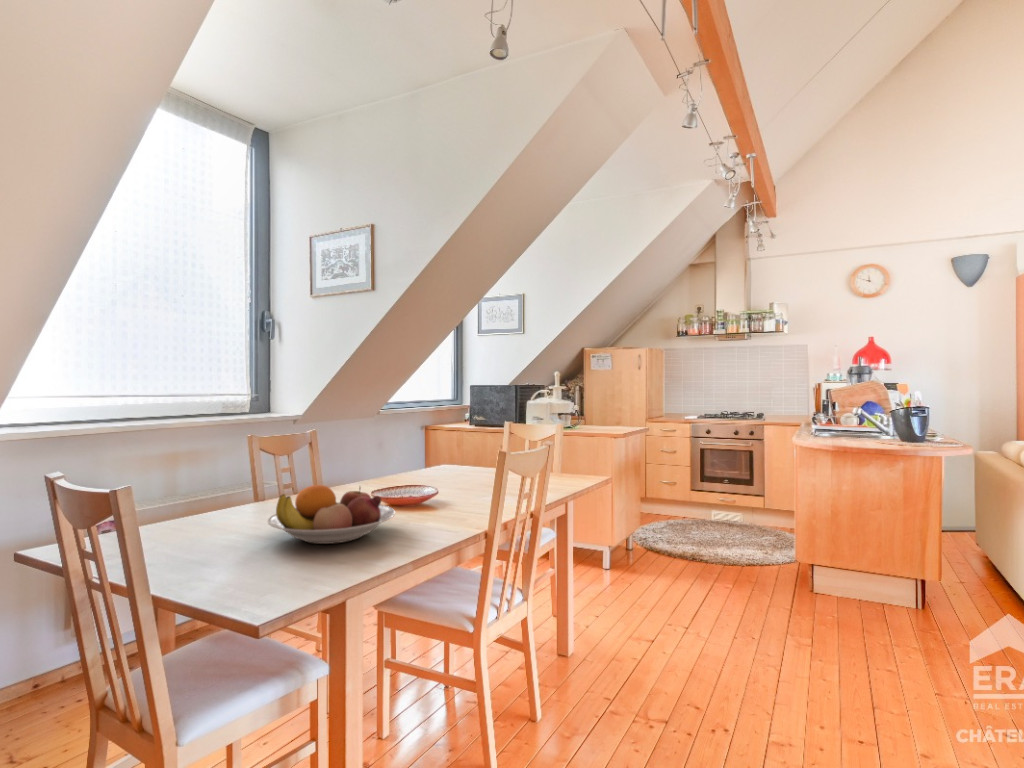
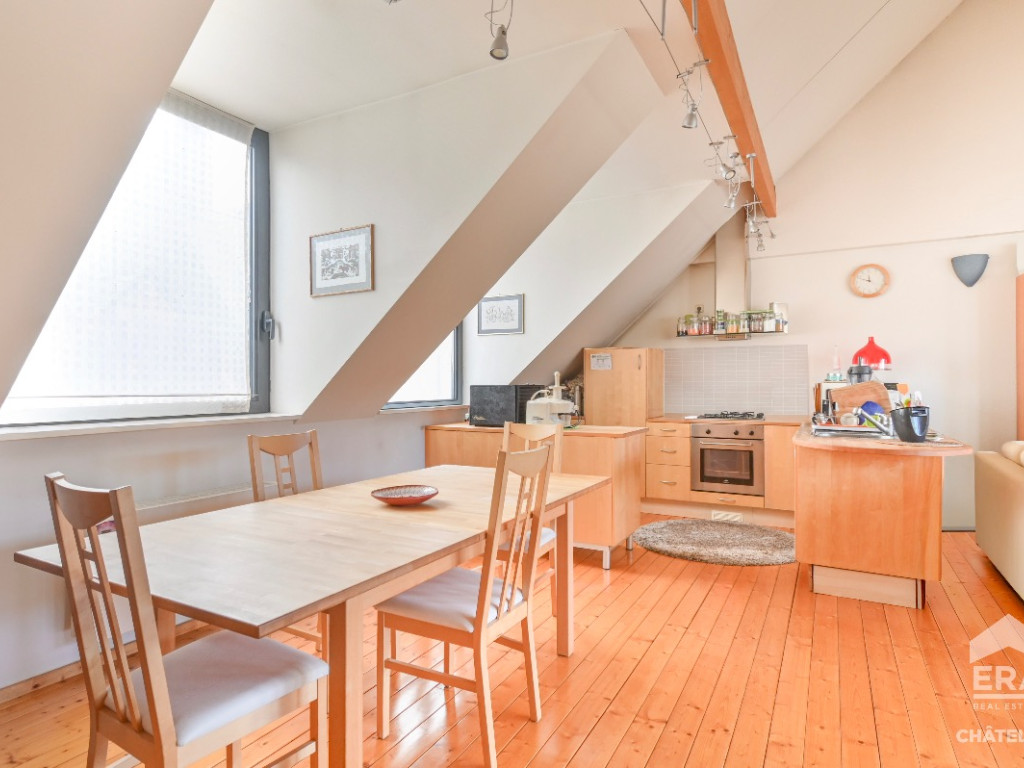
- fruit bowl (333, 510)
